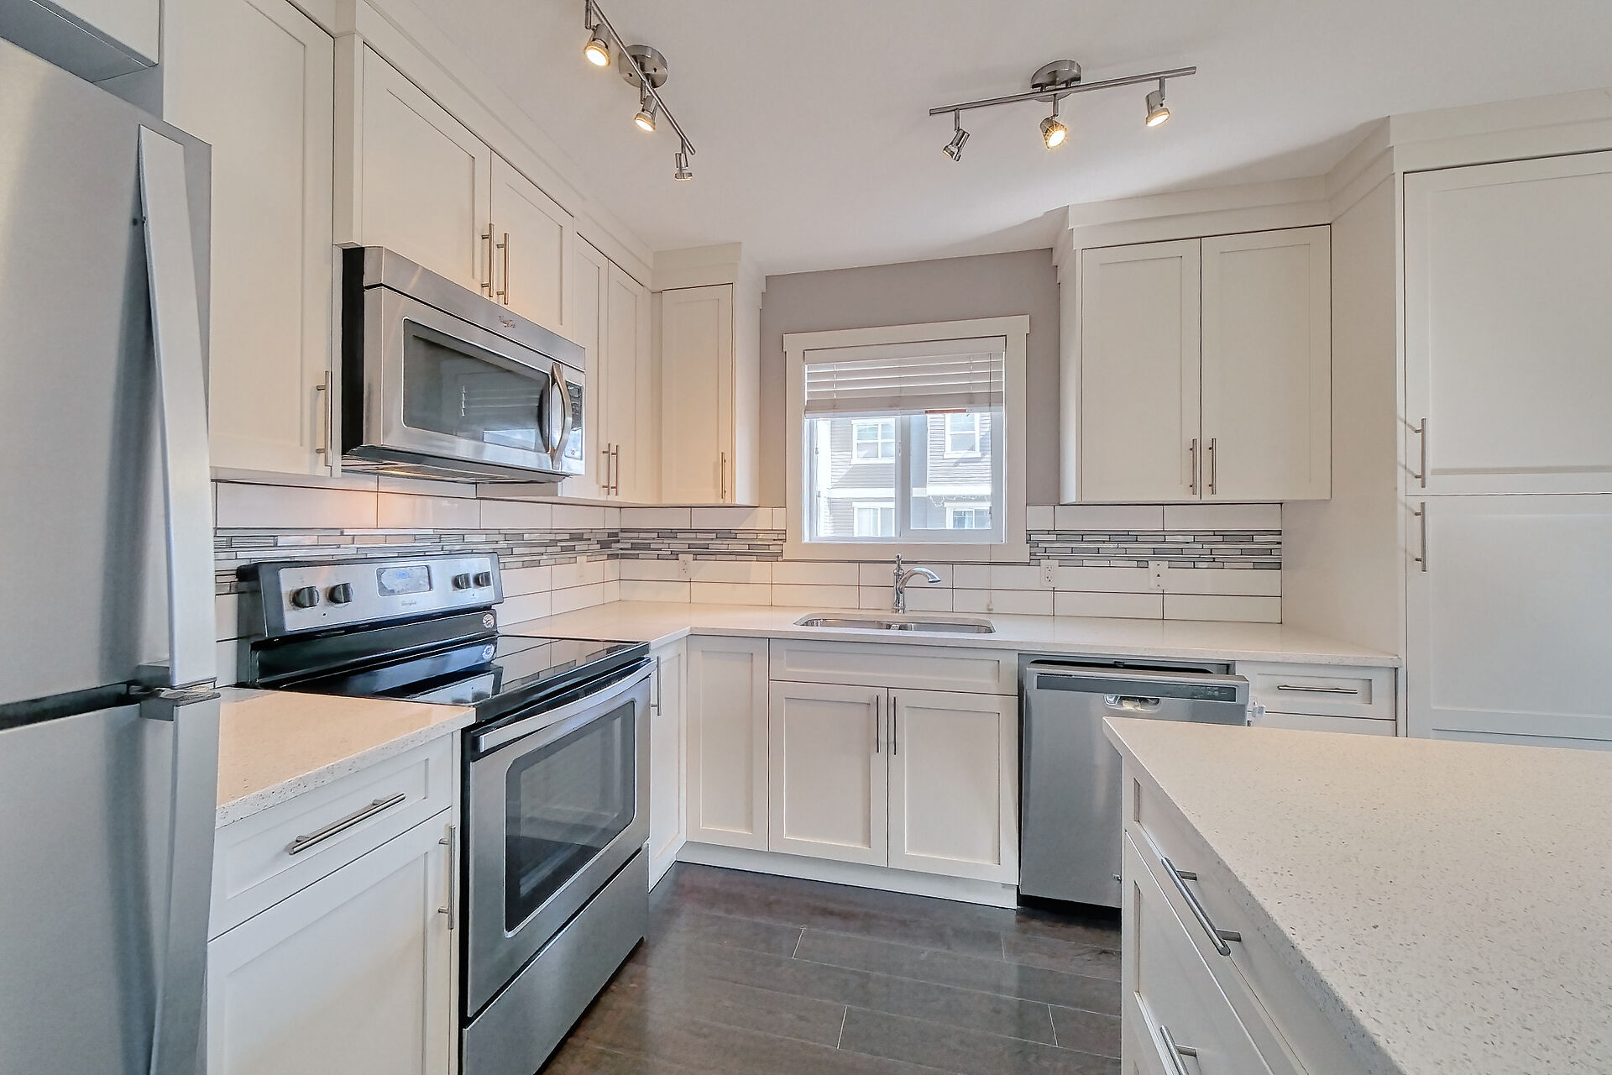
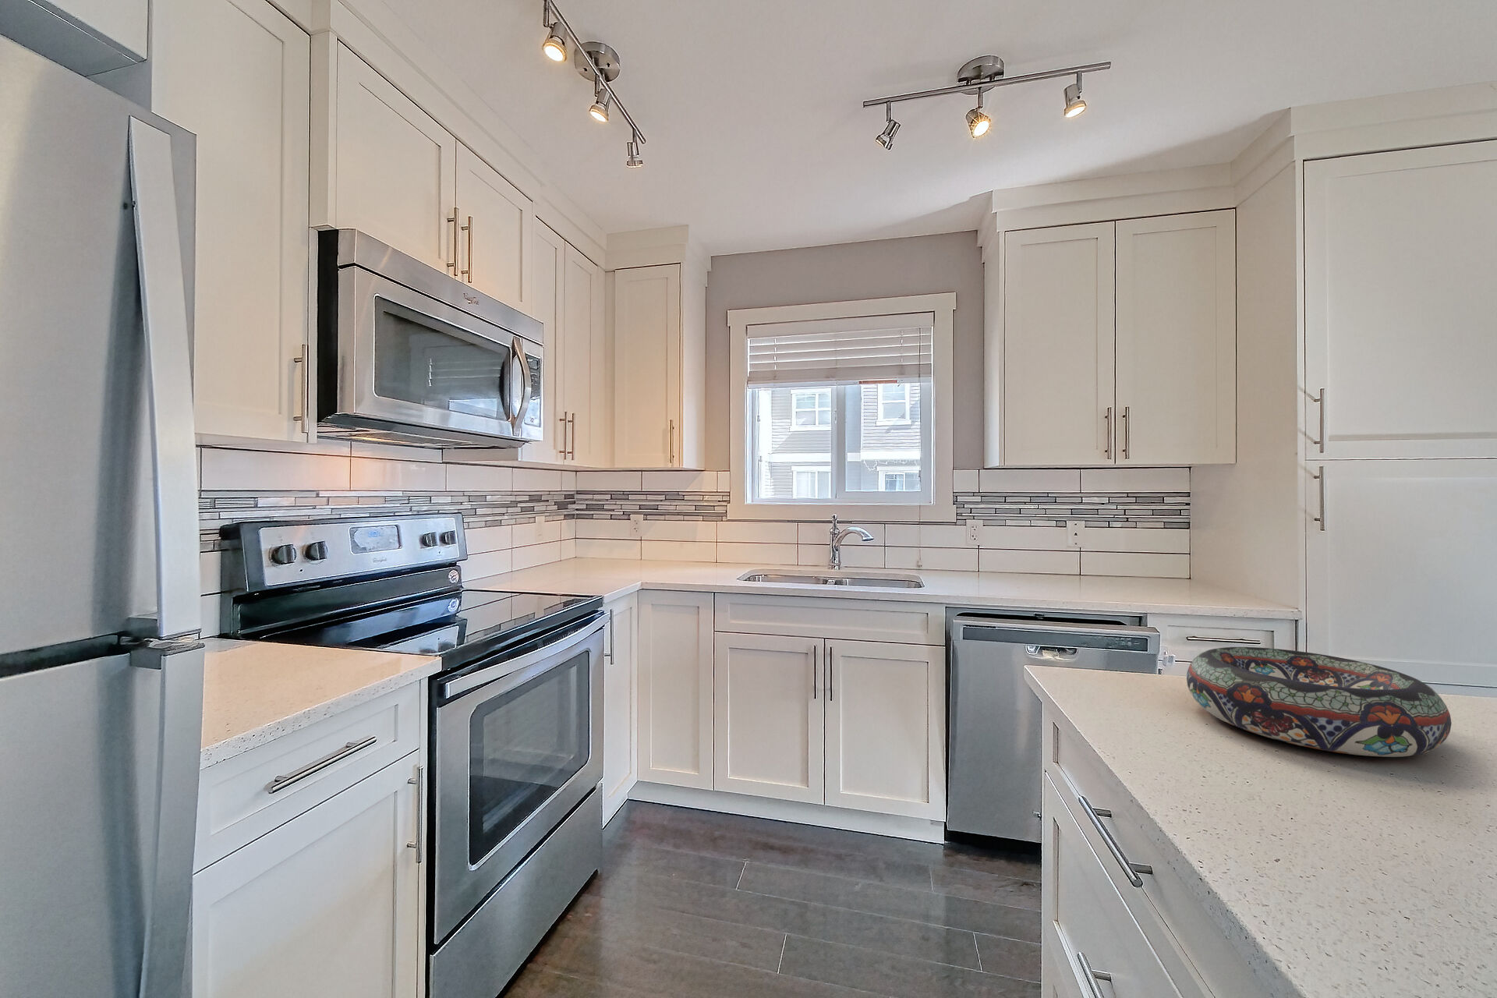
+ decorative bowl (1303, 696)
